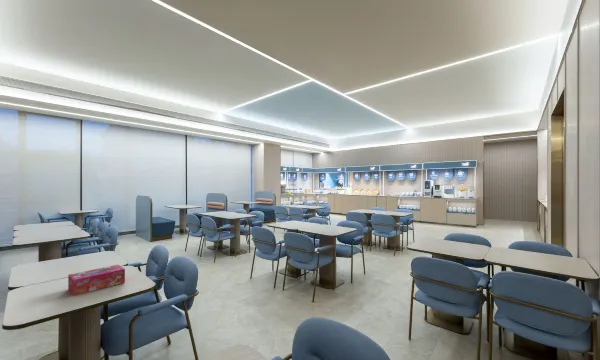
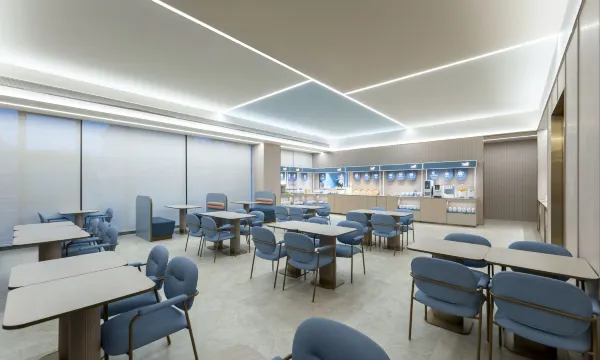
- tissue box (97, 278)
